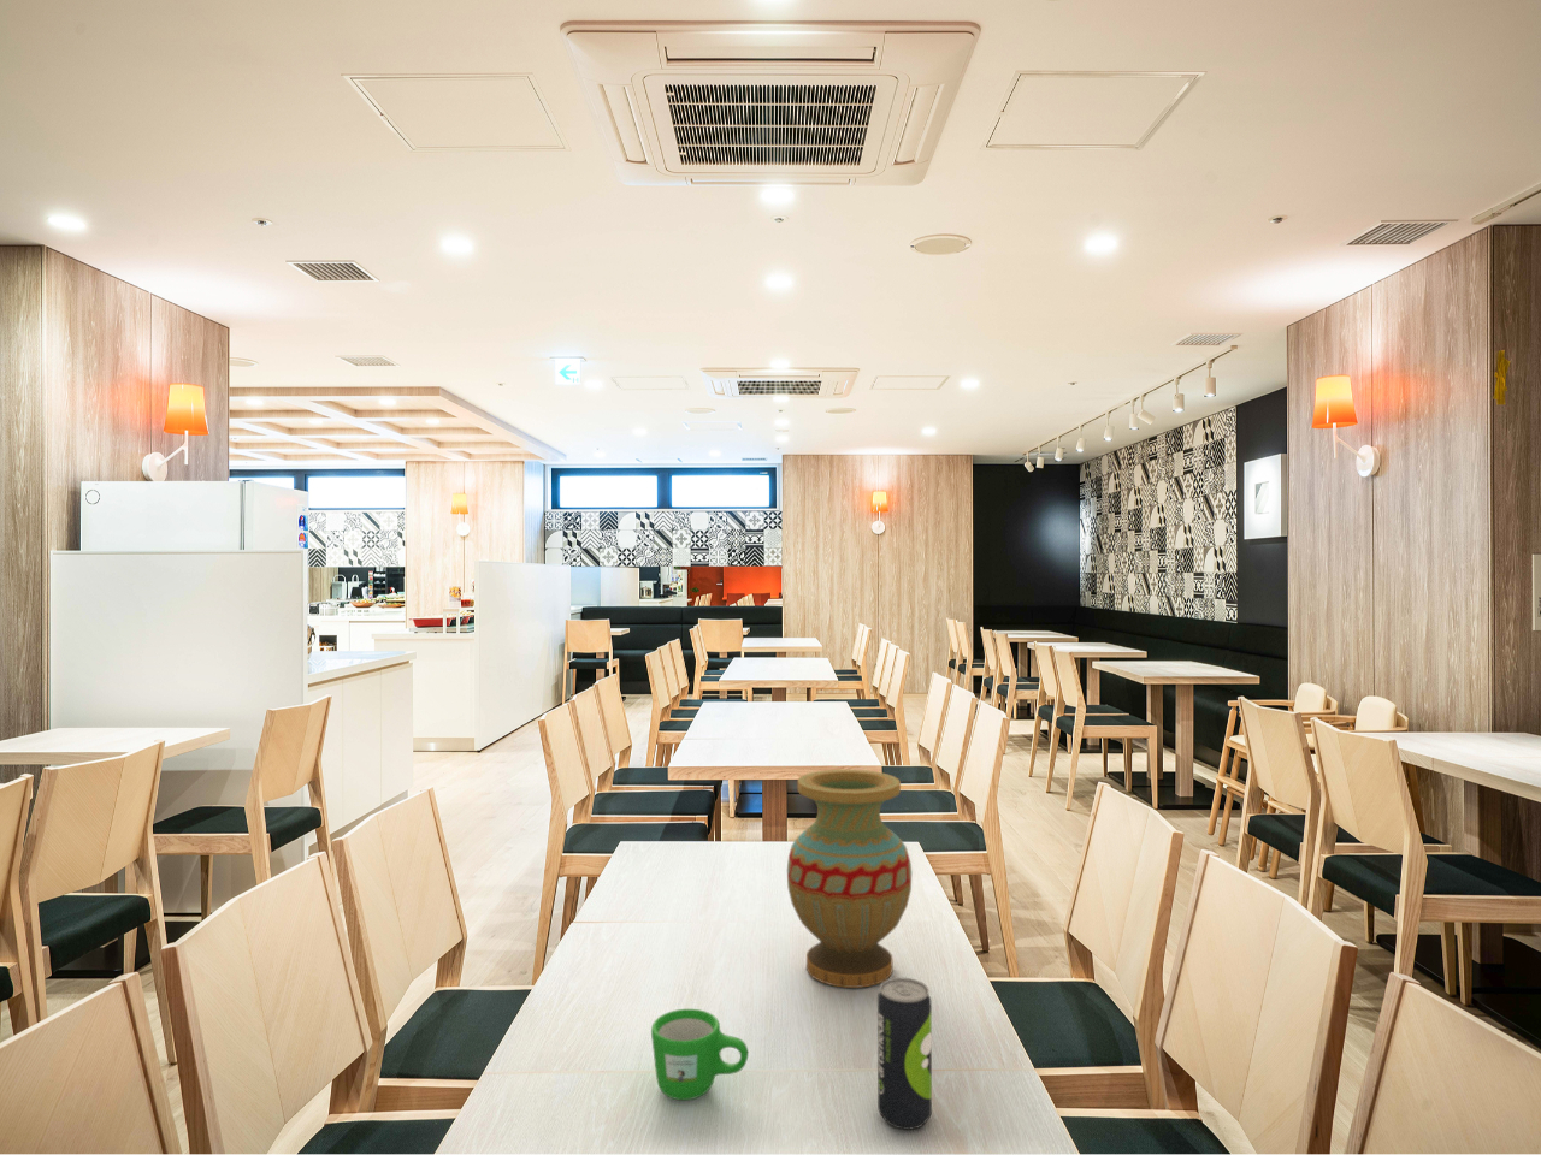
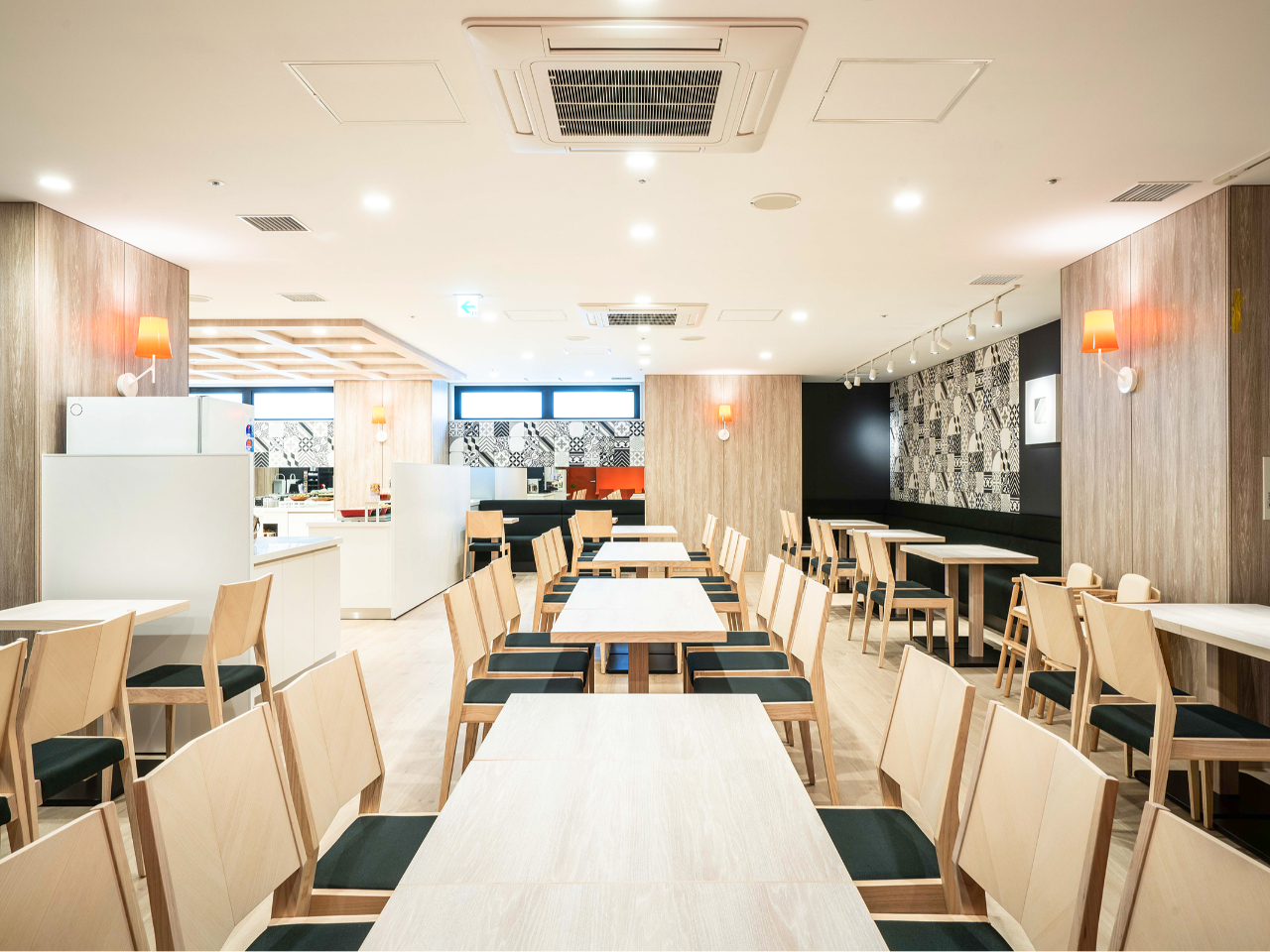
- mug (699, 1057)
- vase (848, 874)
- beverage can (904, 1052)
